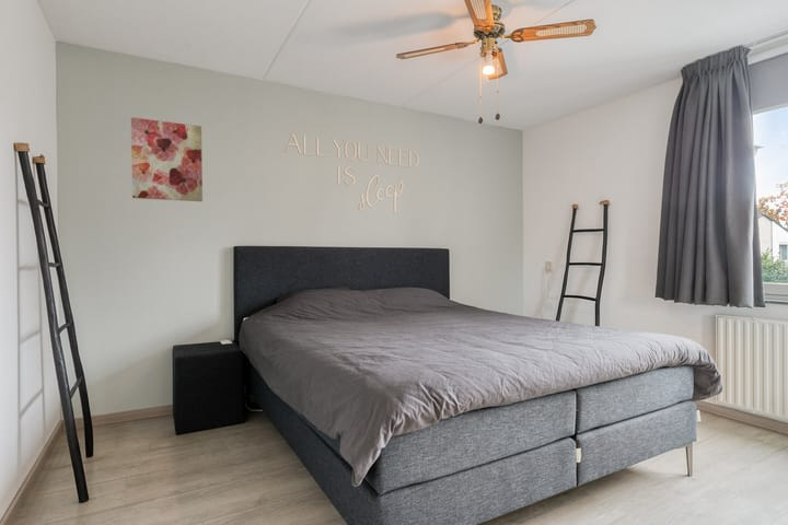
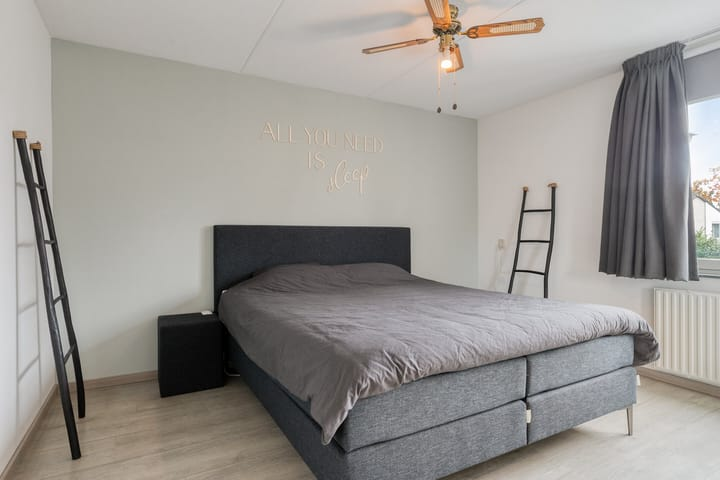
- wall art (167, 161)
